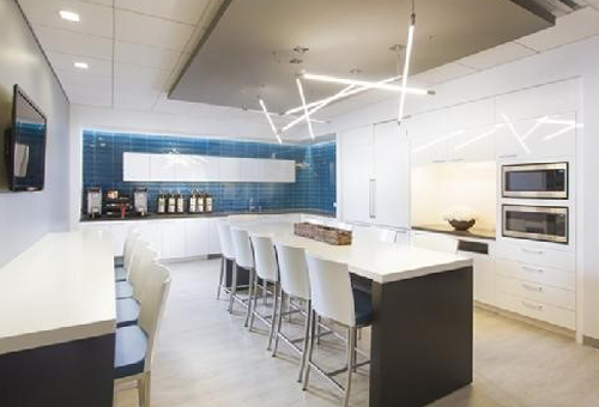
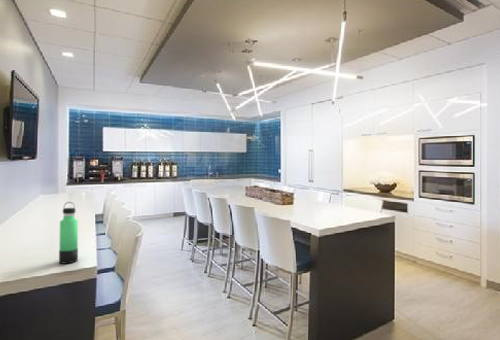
+ thermos bottle (68, 231)
